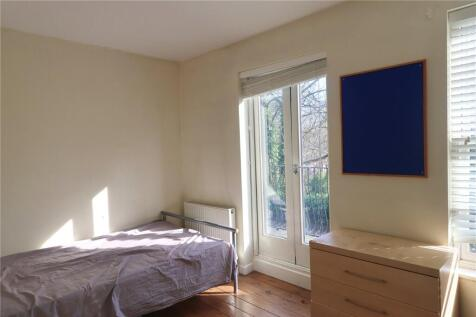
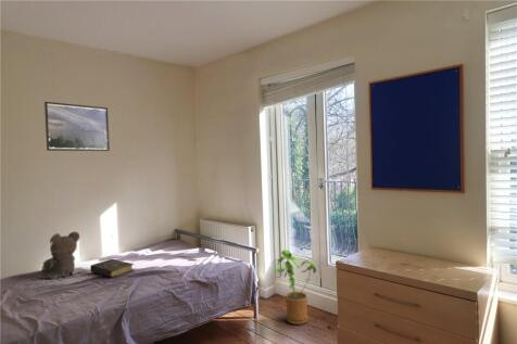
+ house plant (292, 283)
+ teddy bear (59, 253)
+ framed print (78, 127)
+ book (112, 267)
